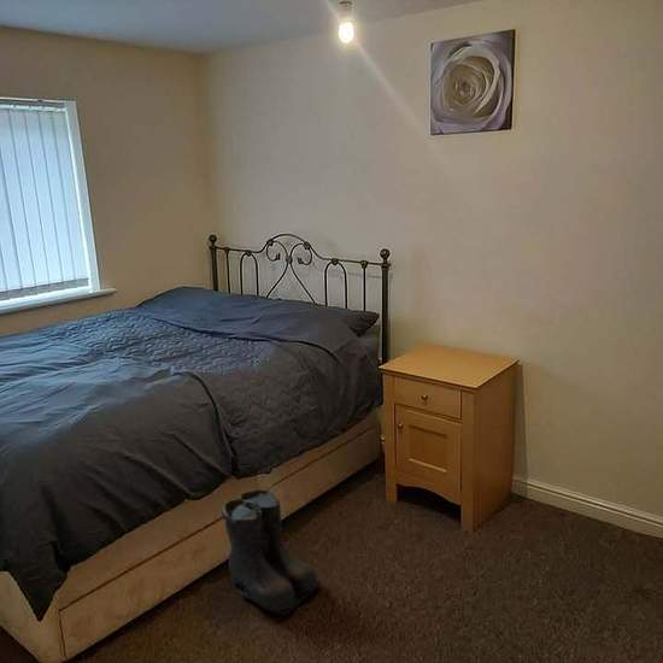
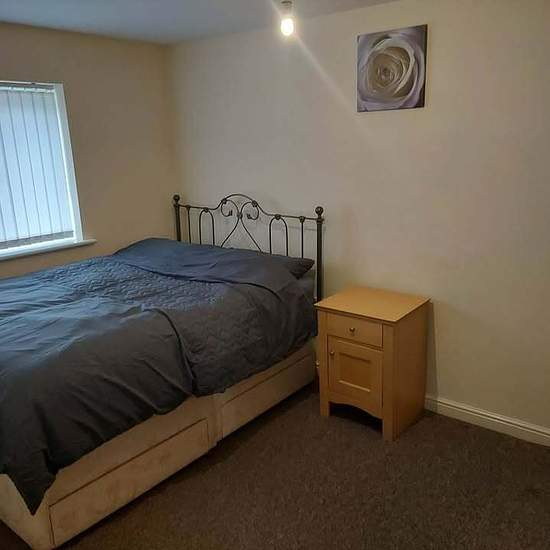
- boots (268, 546)
